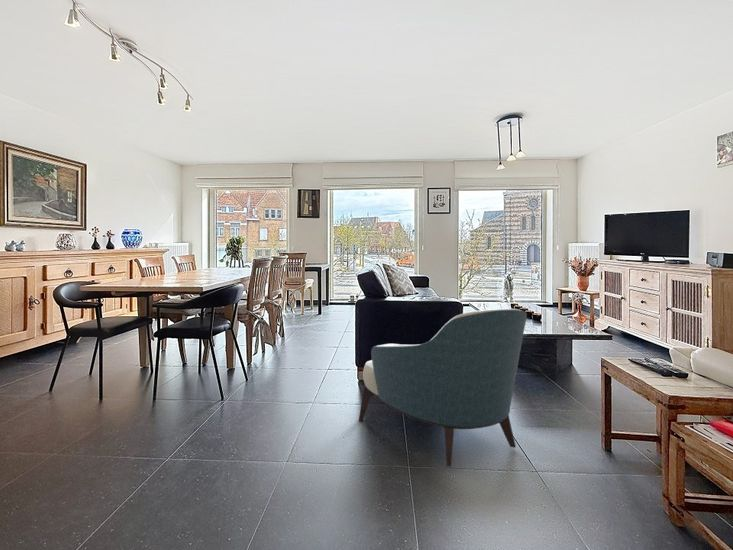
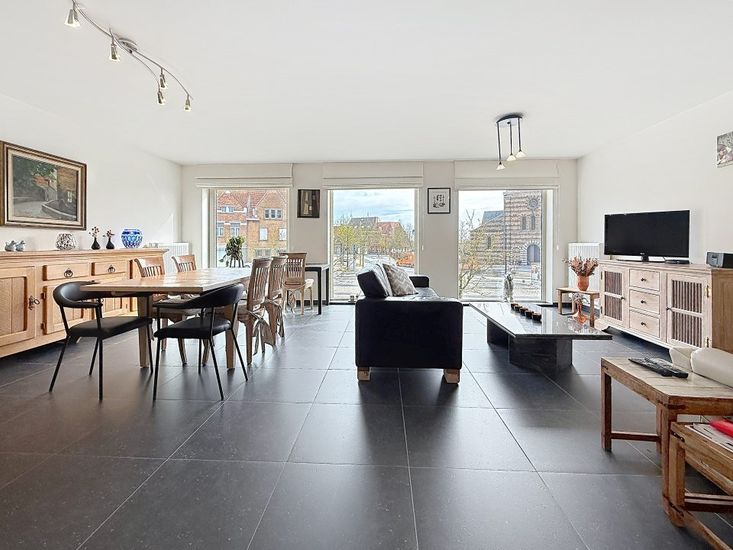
- armchair (443, 367)
